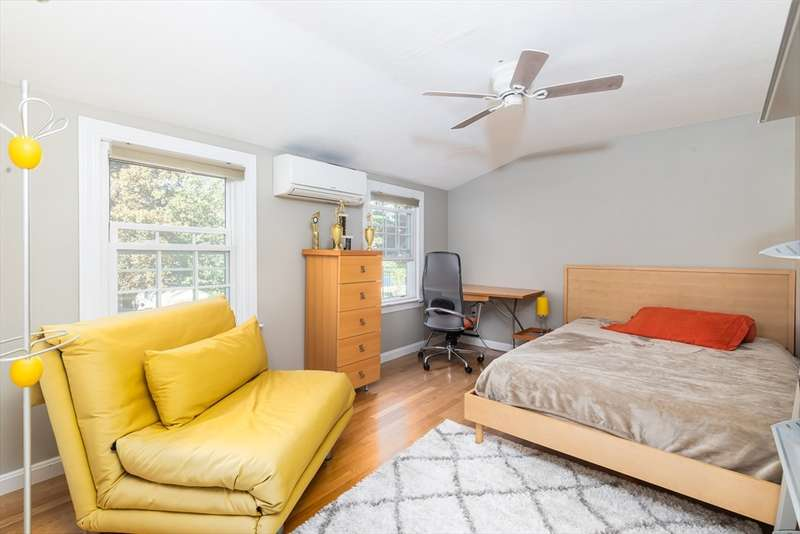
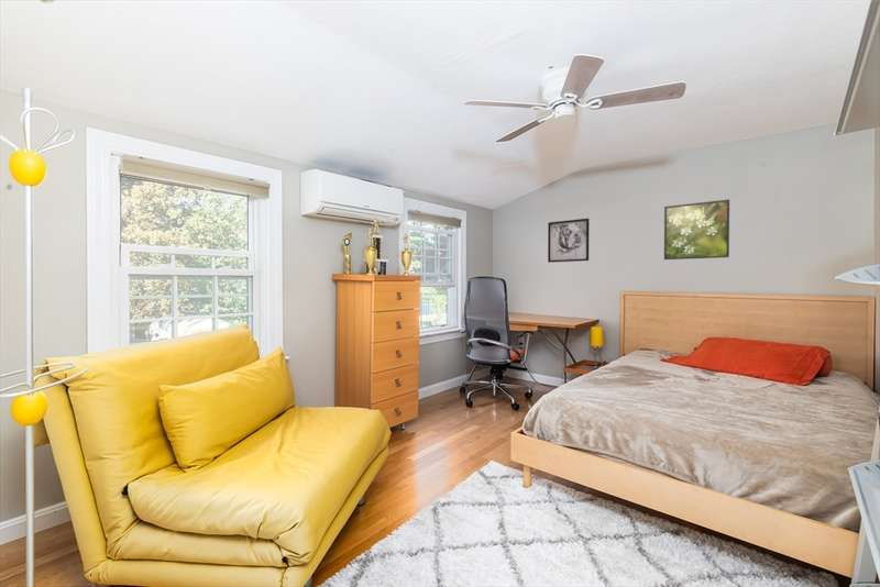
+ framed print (695, 231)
+ wall art (568, 241)
